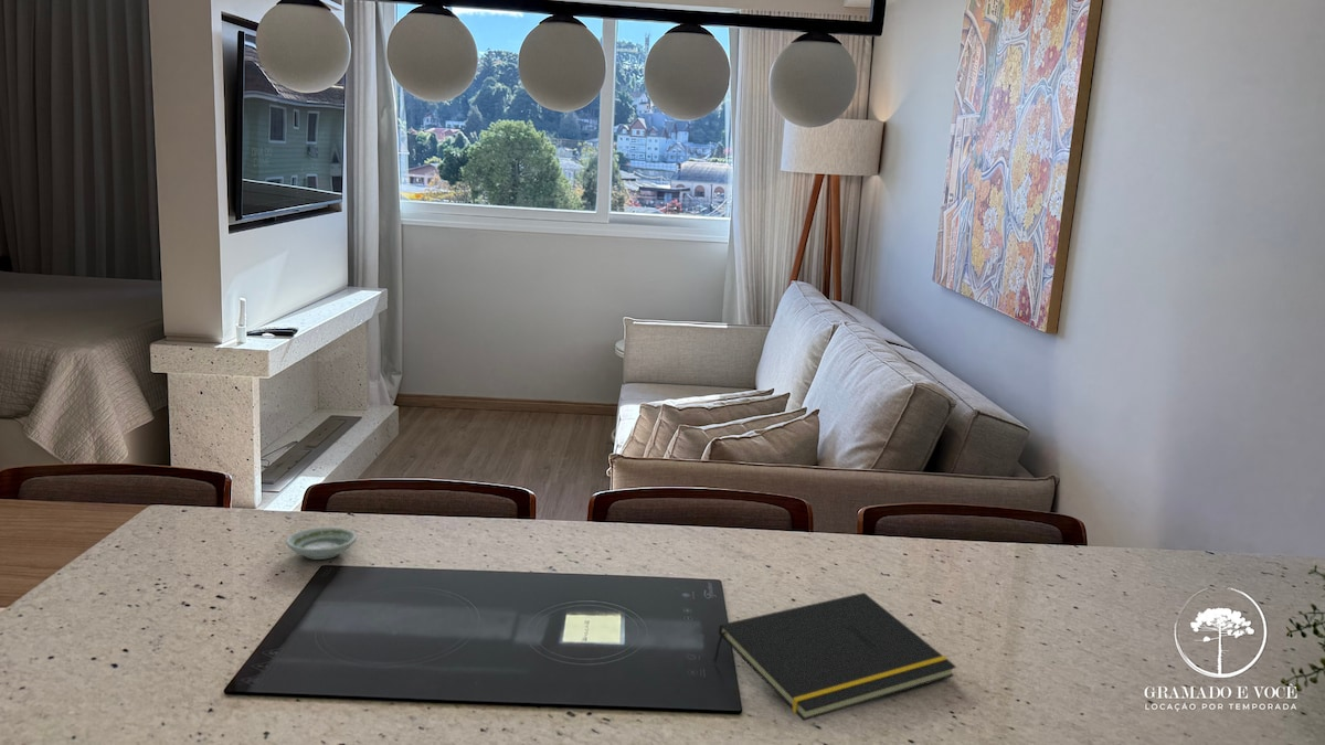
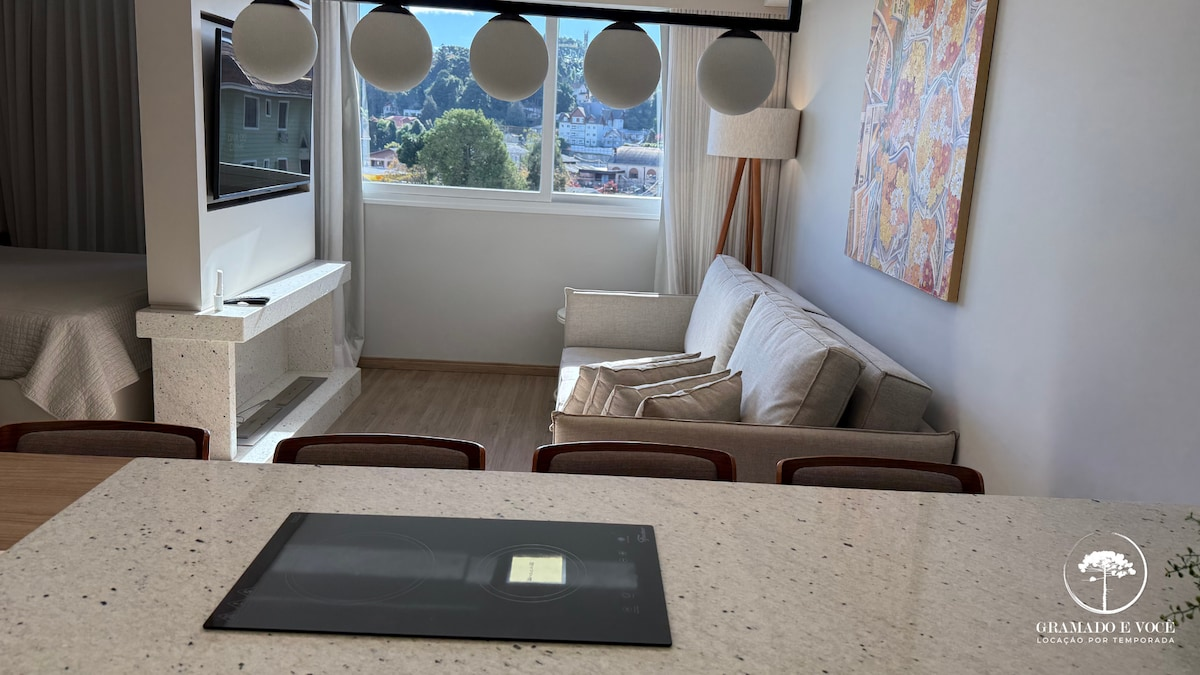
- notepad (836, 650)
- saucer (321, 545)
